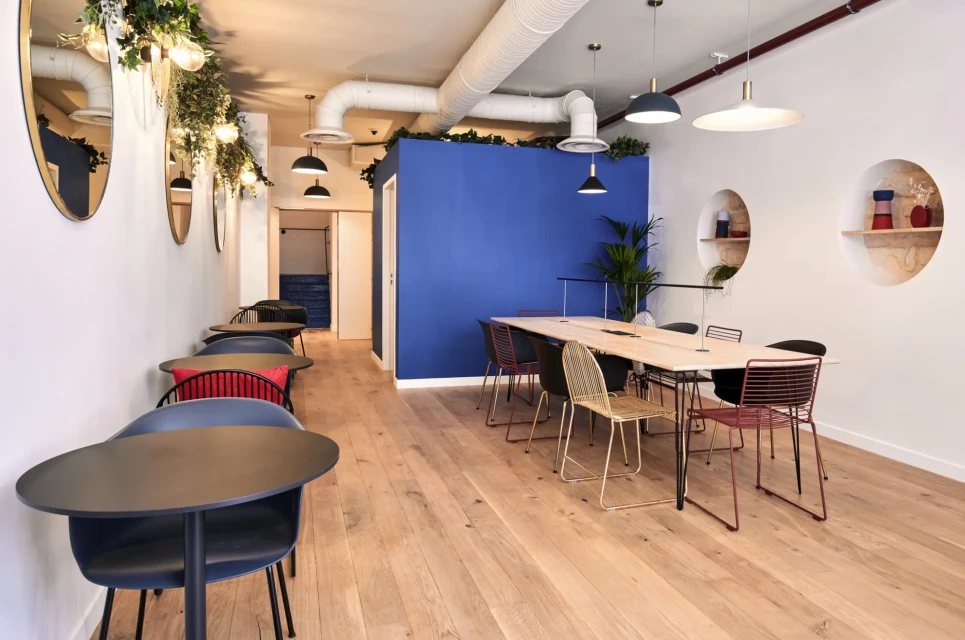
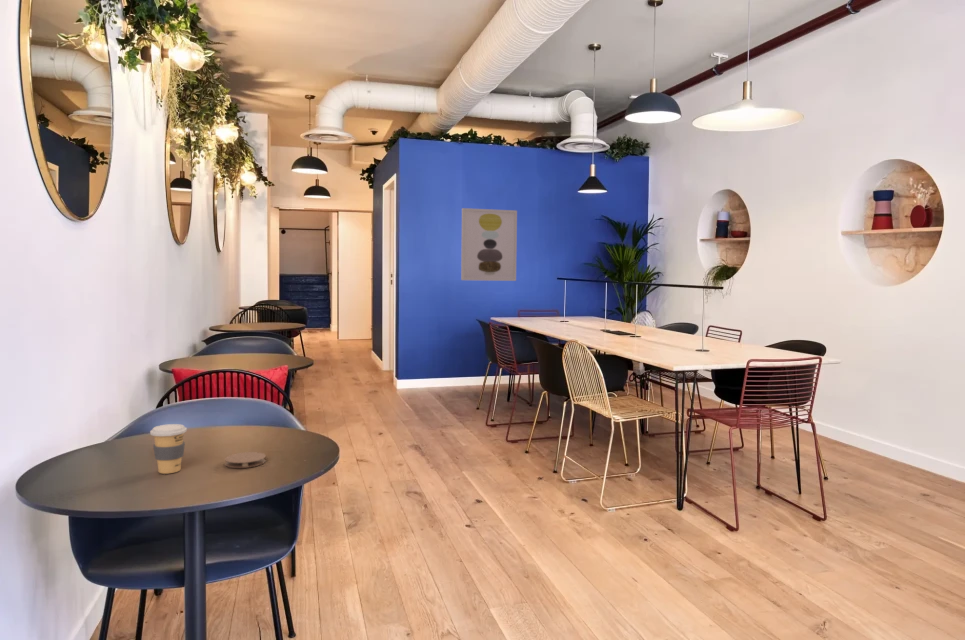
+ coffee cup (169, 448)
+ coaster (245, 459)
+ wall art (489, 245)
